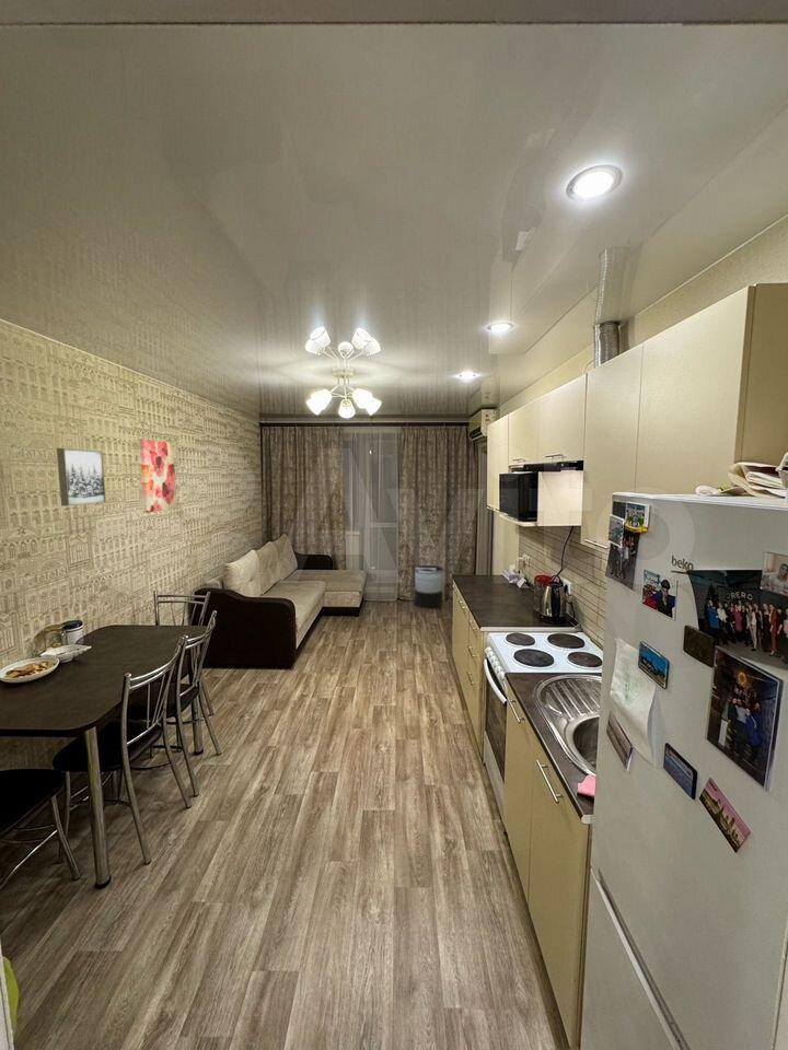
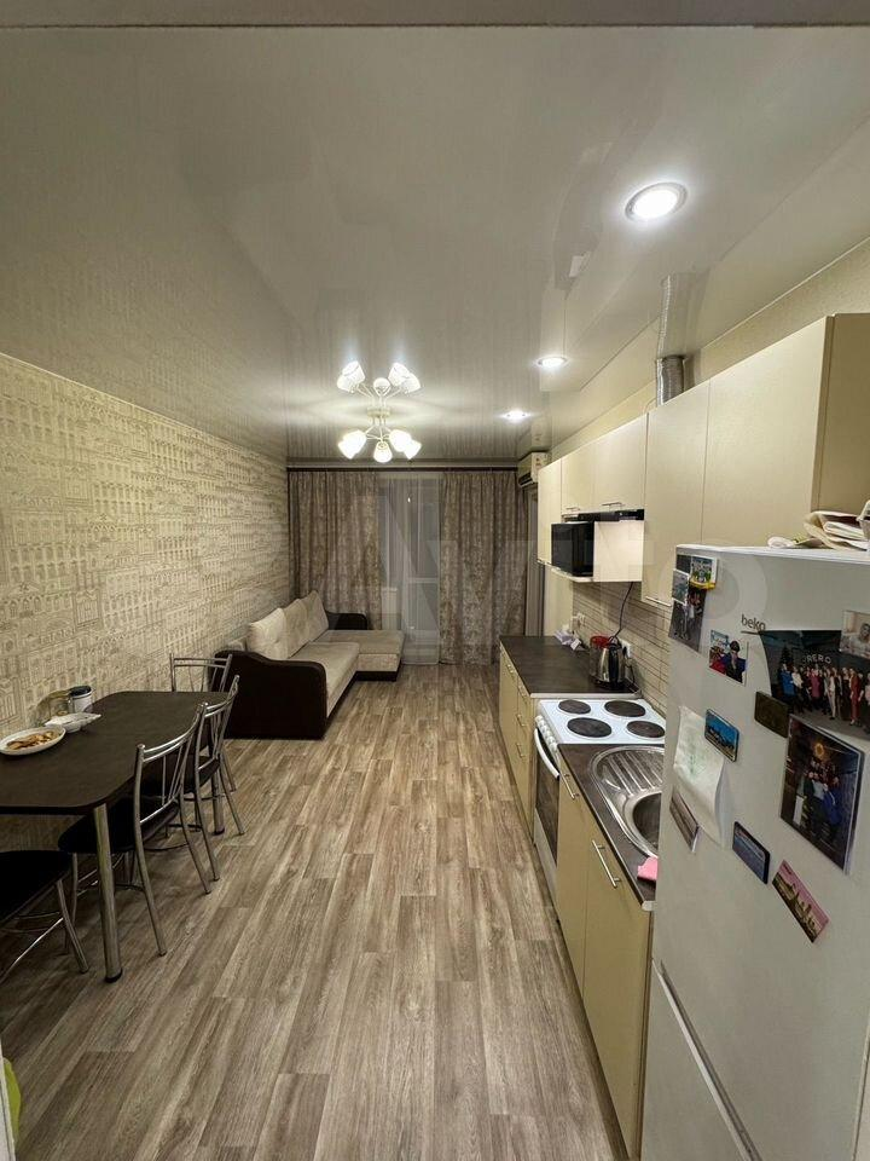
- trash can (428, 586)
- wall art (159, 476)
- wall art (82, 477)
